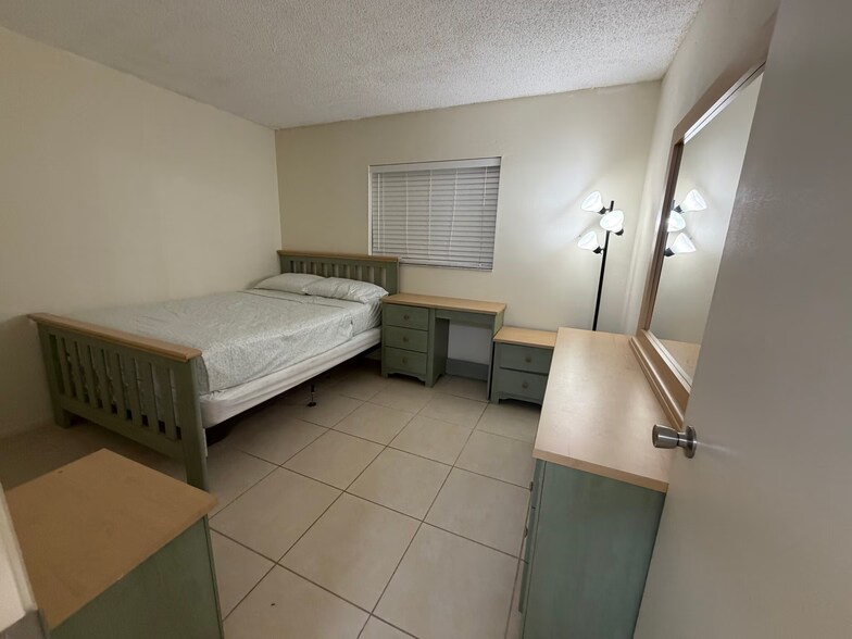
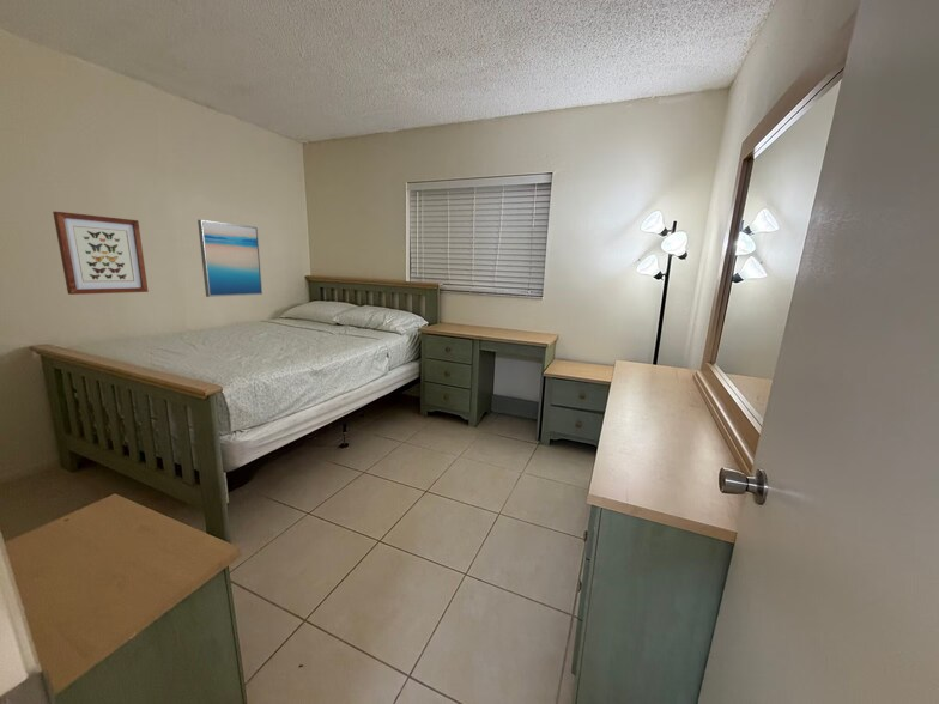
+ wall art (104, 255)
+ wall art (232, 260)
